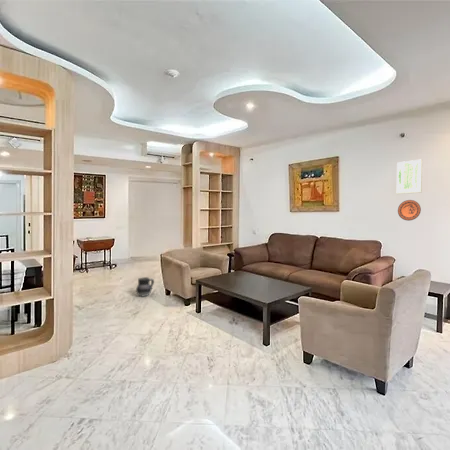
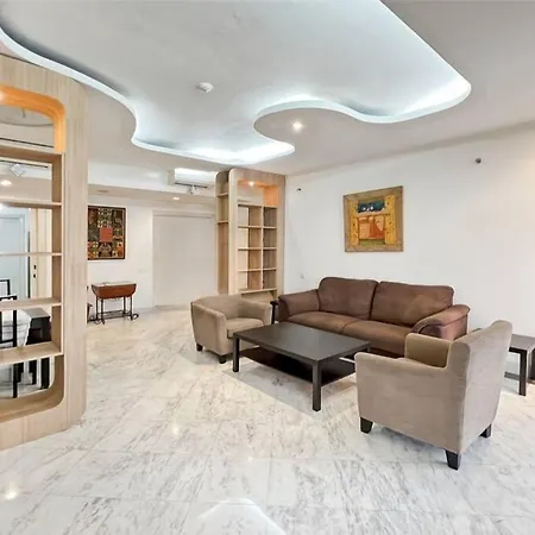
- ceramic jug (145, 286)
- wall art (409, 177)
- decorative plate (409, 210)
